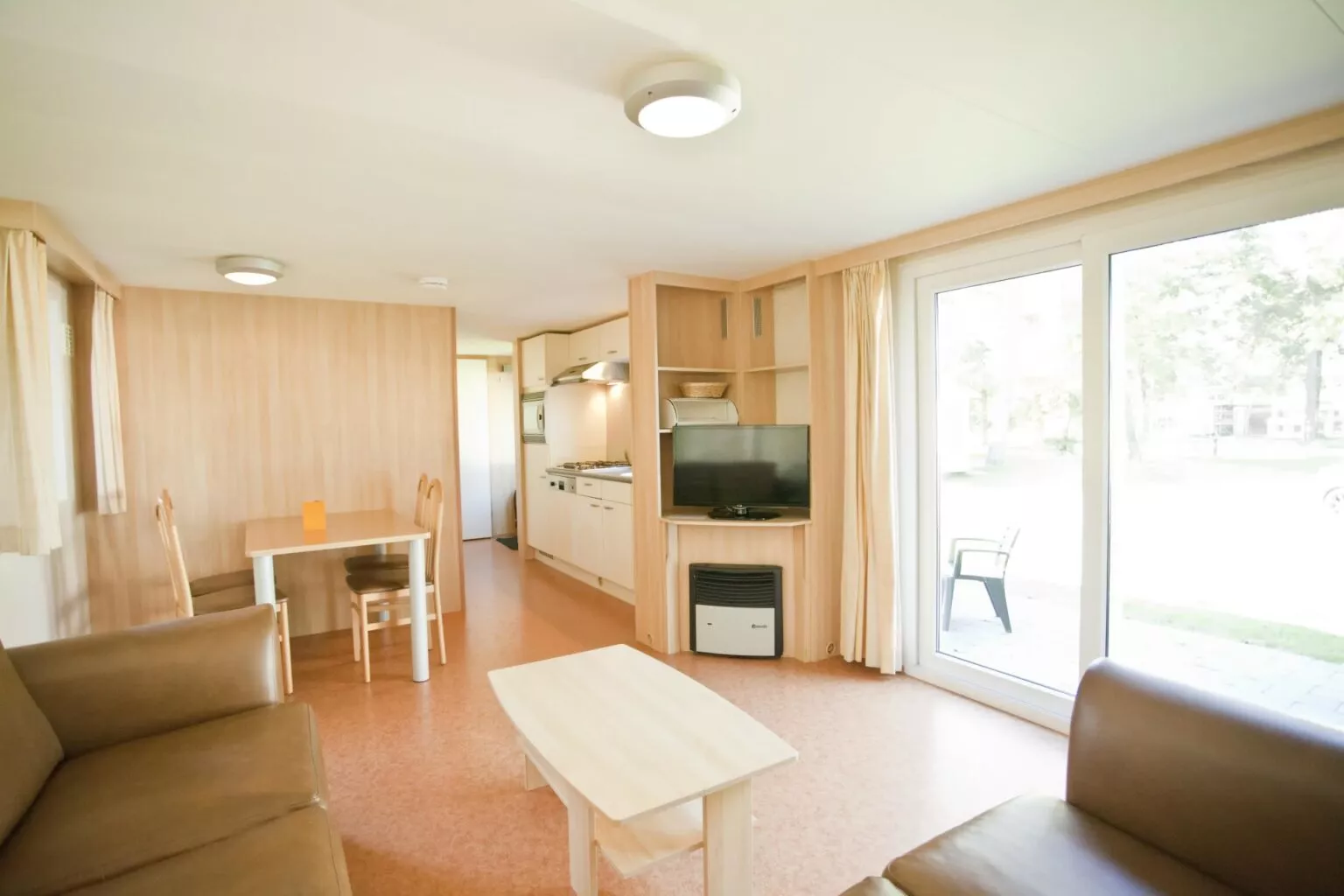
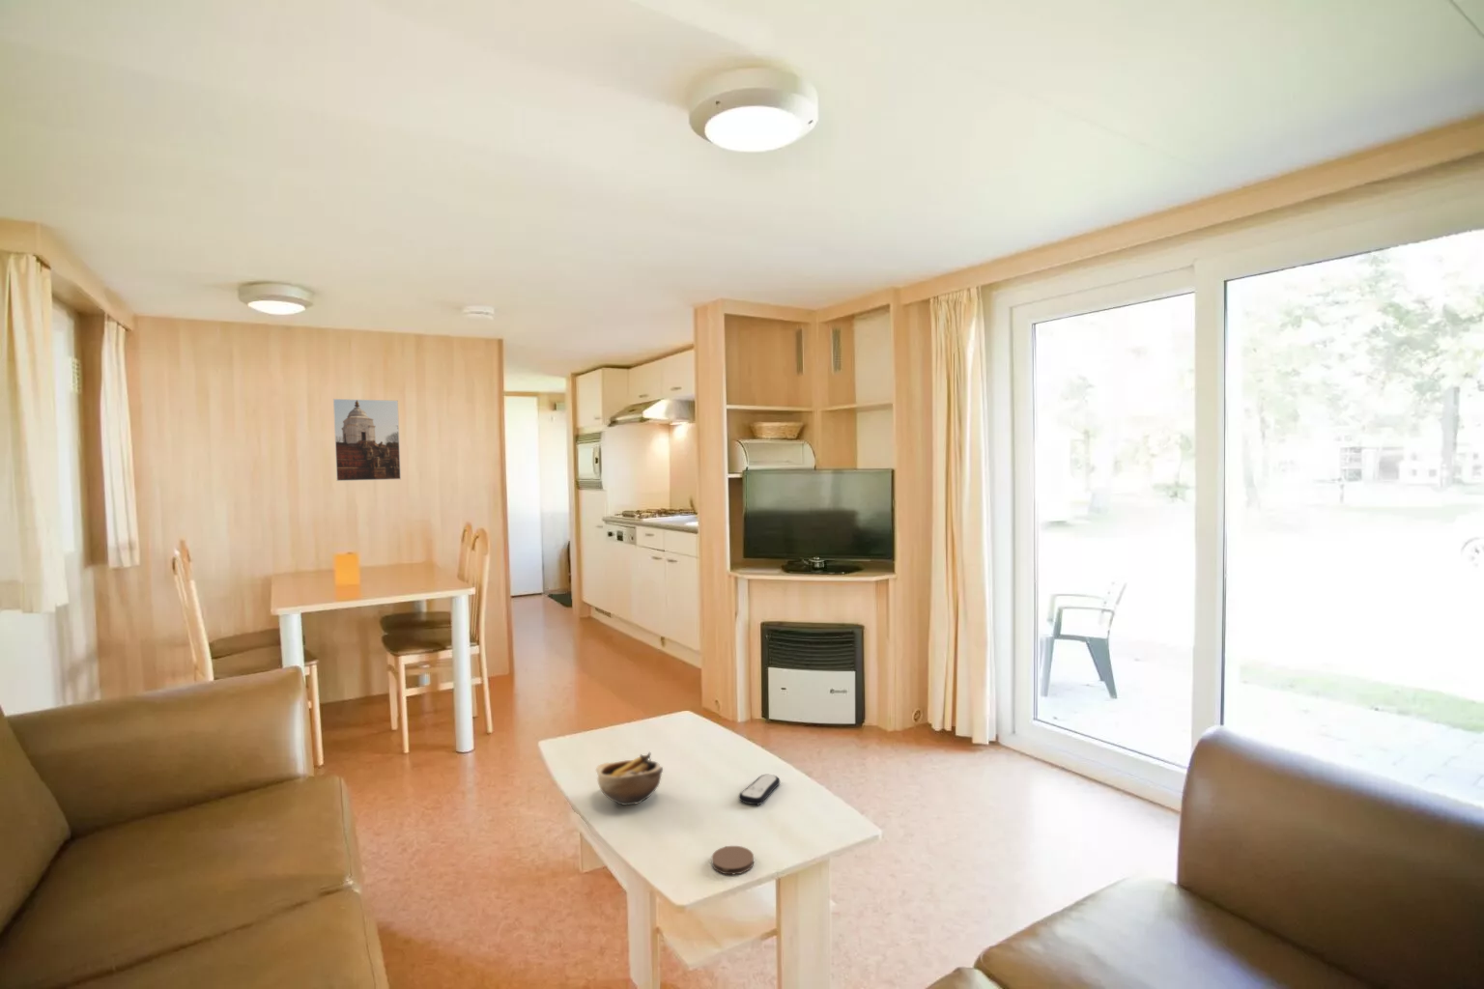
+ remote control (761, 788)
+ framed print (367, 439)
+ bowl (628, 779)
+ coaster (732, 860)
